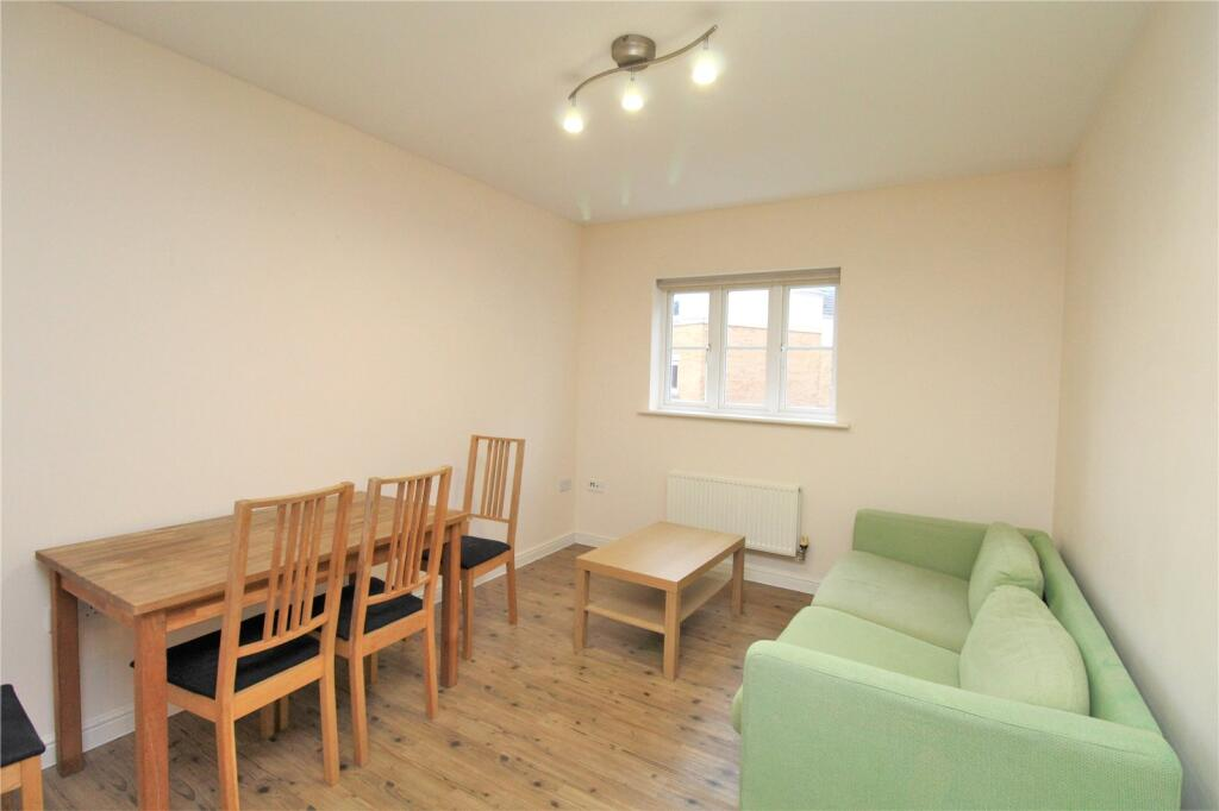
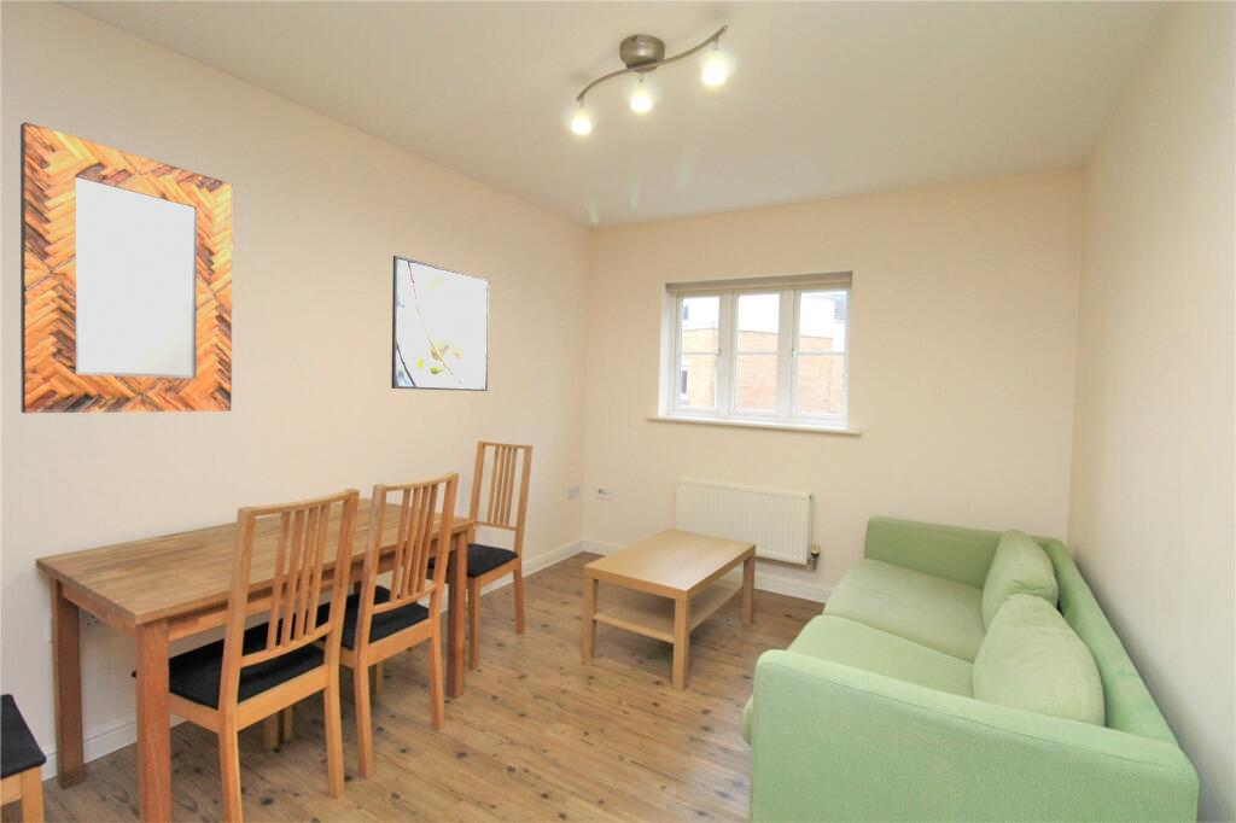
+ home mirror (139, 285)
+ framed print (444, 329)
